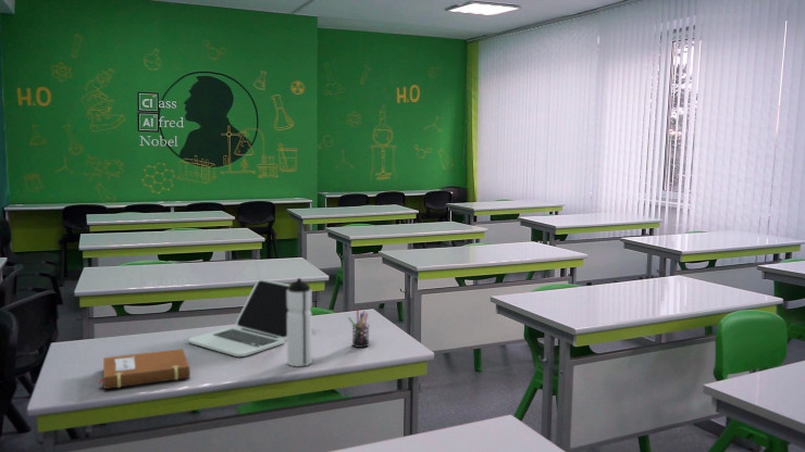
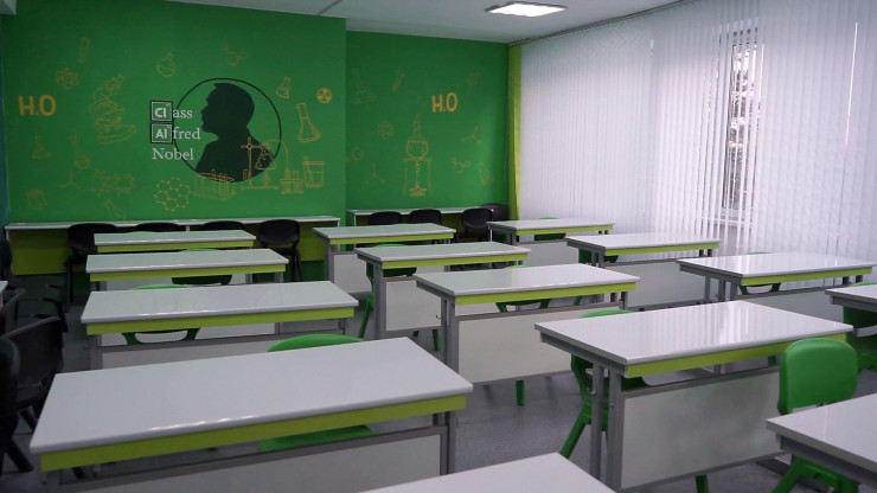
- pen holder (358, 327)
- notebook (144, 368)
- laptop (250, 314)
- water bottle (299, 321)
